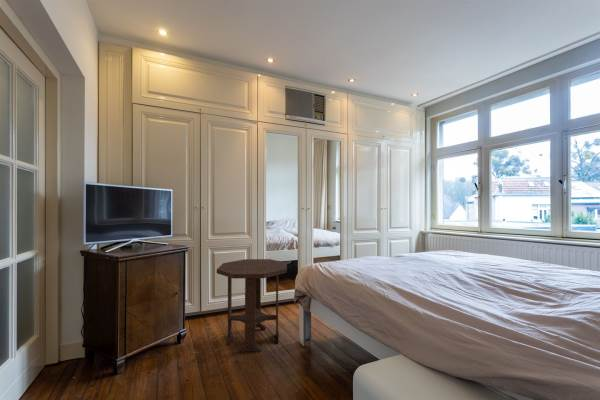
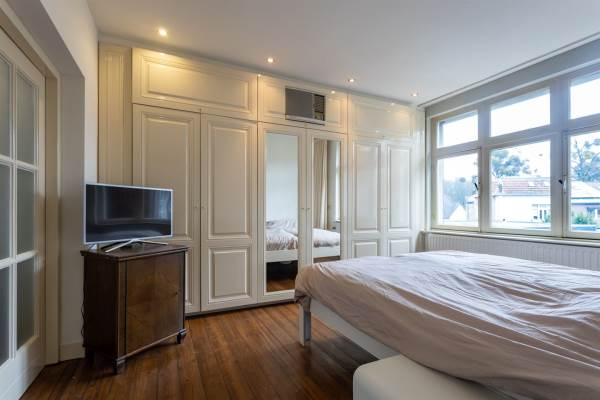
- side table (253, 302)
